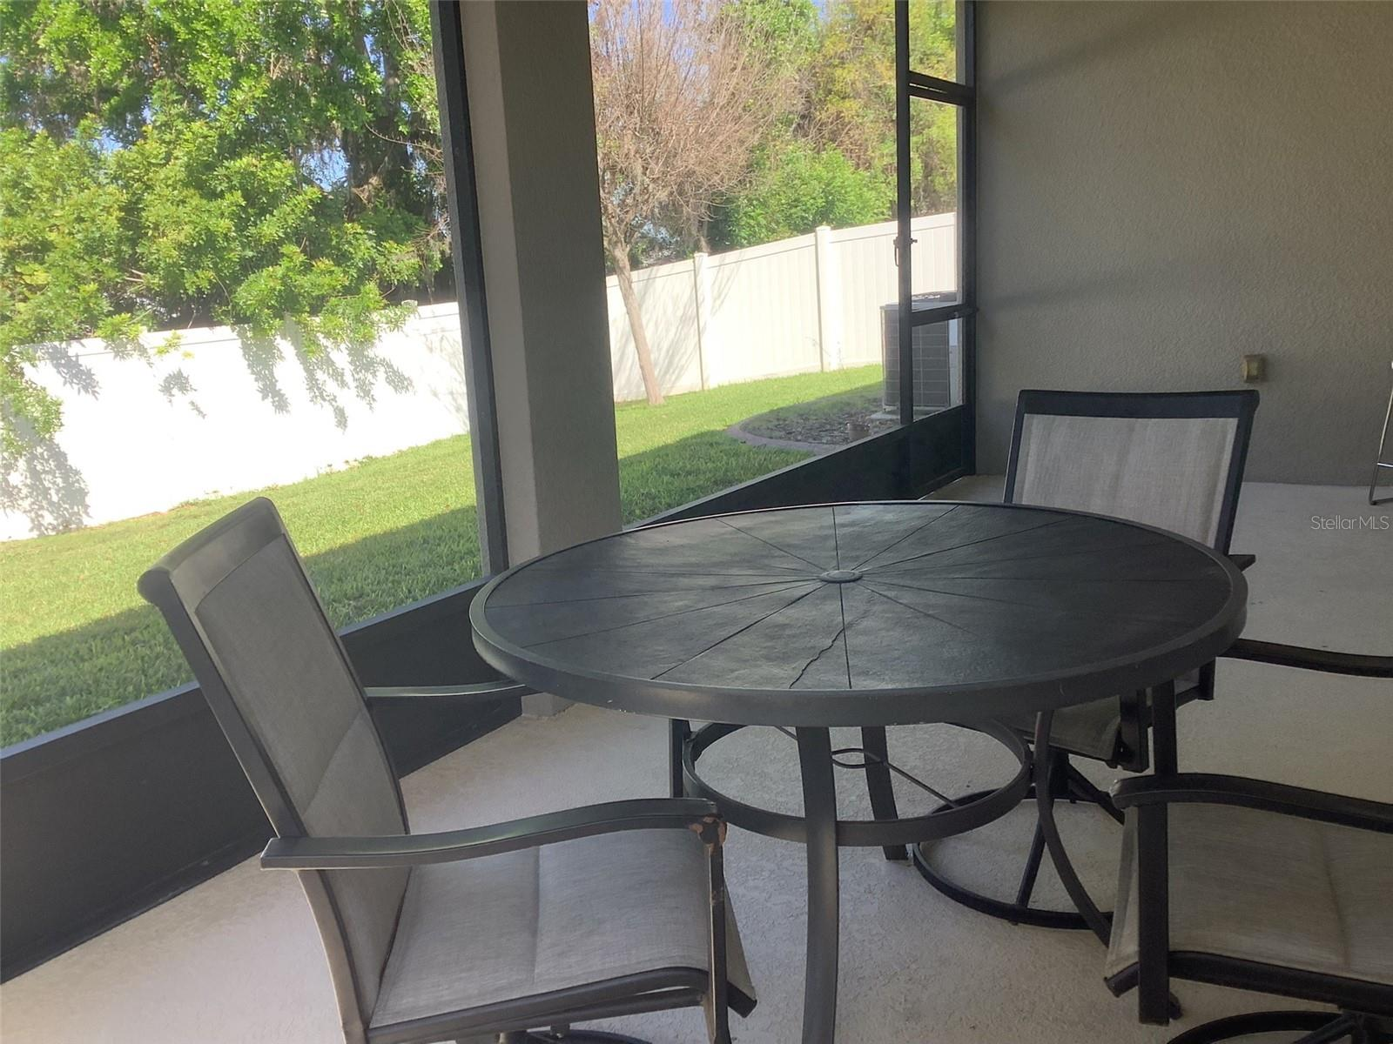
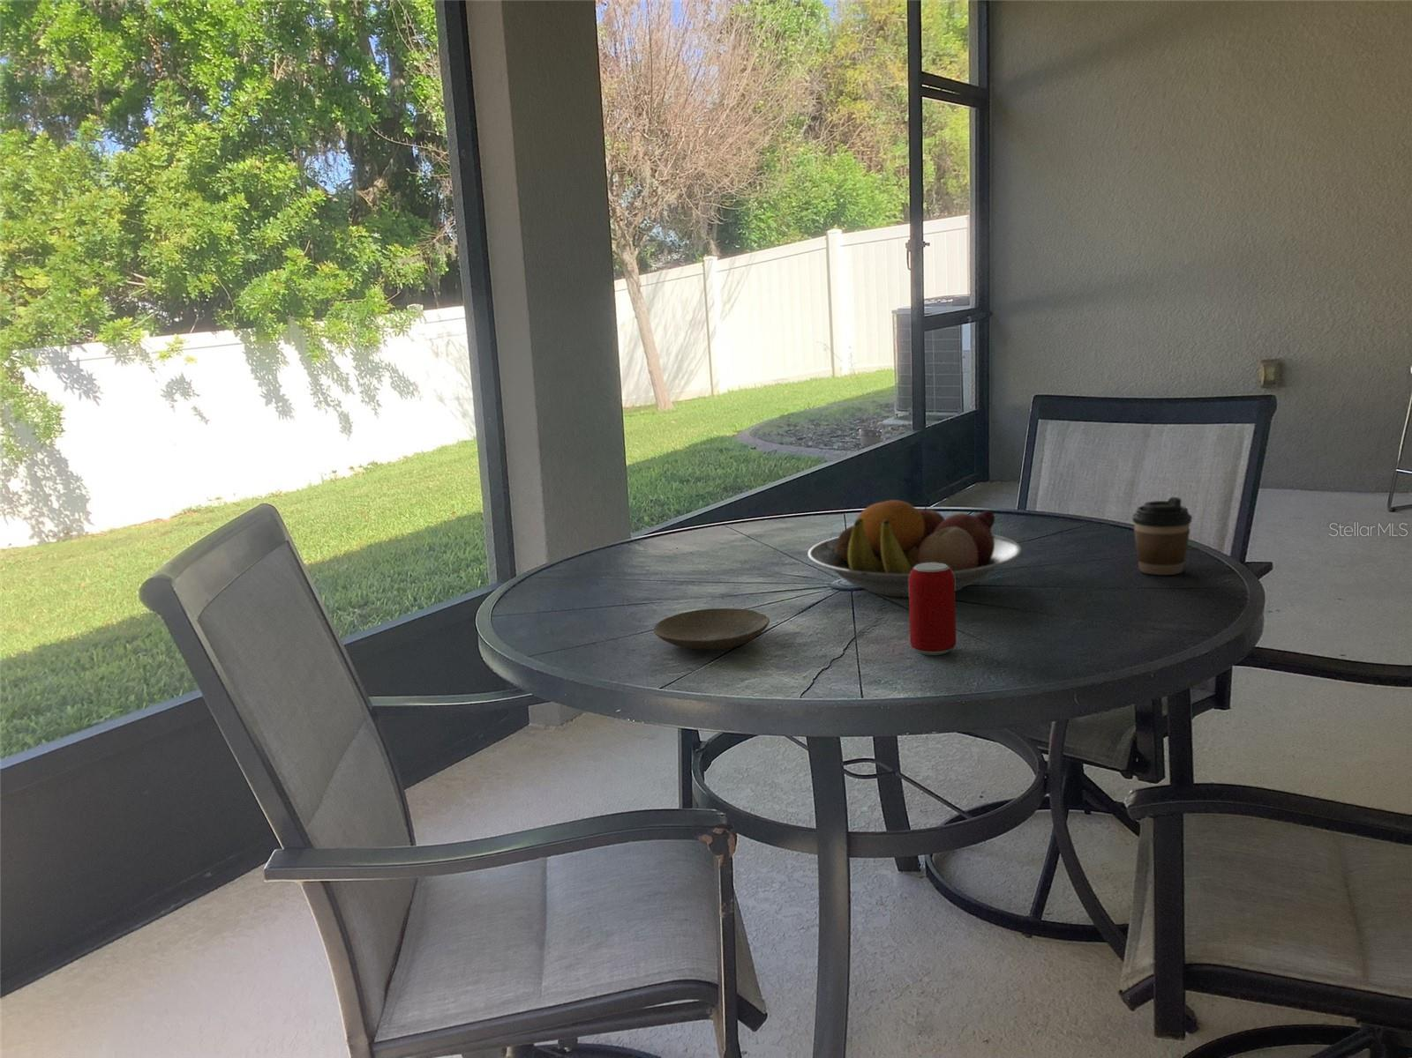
+ coffee cup (1162, 535)
+ fruit bowl (913, 540)
+ beverage can (932, 608)
+ plate (712, 632)
